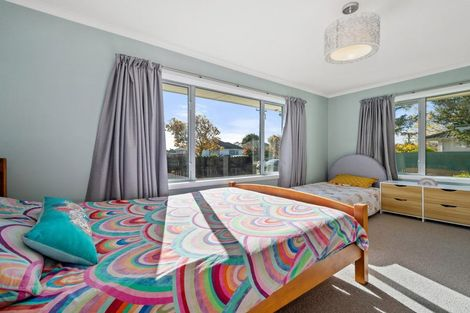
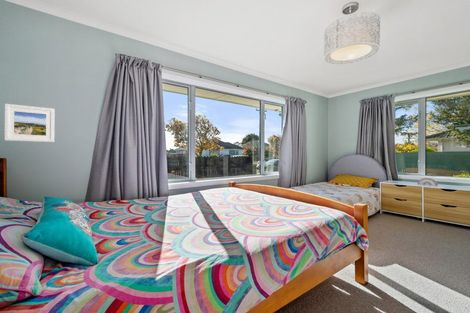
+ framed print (30, 123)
